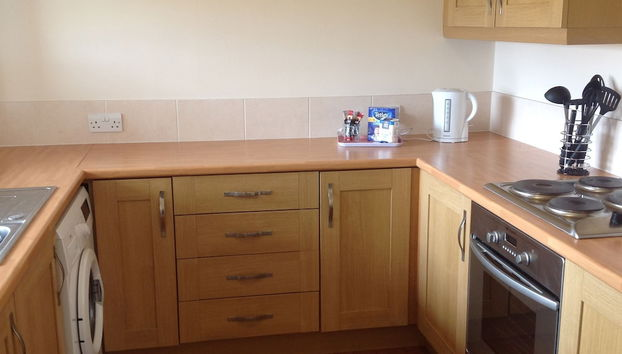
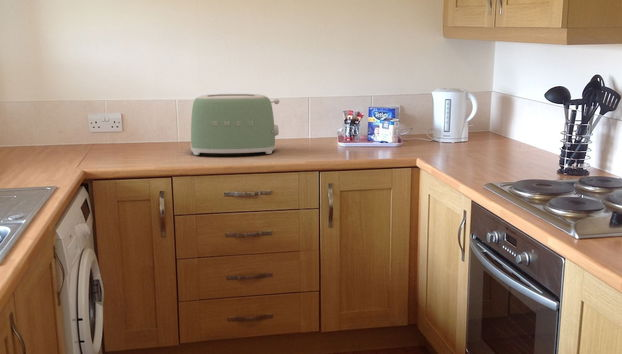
+ toaster (232, 123)
